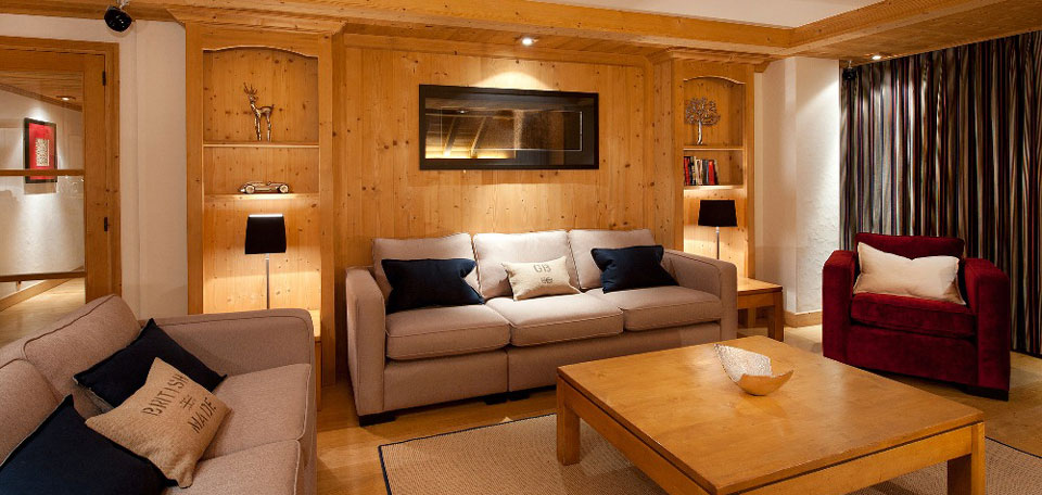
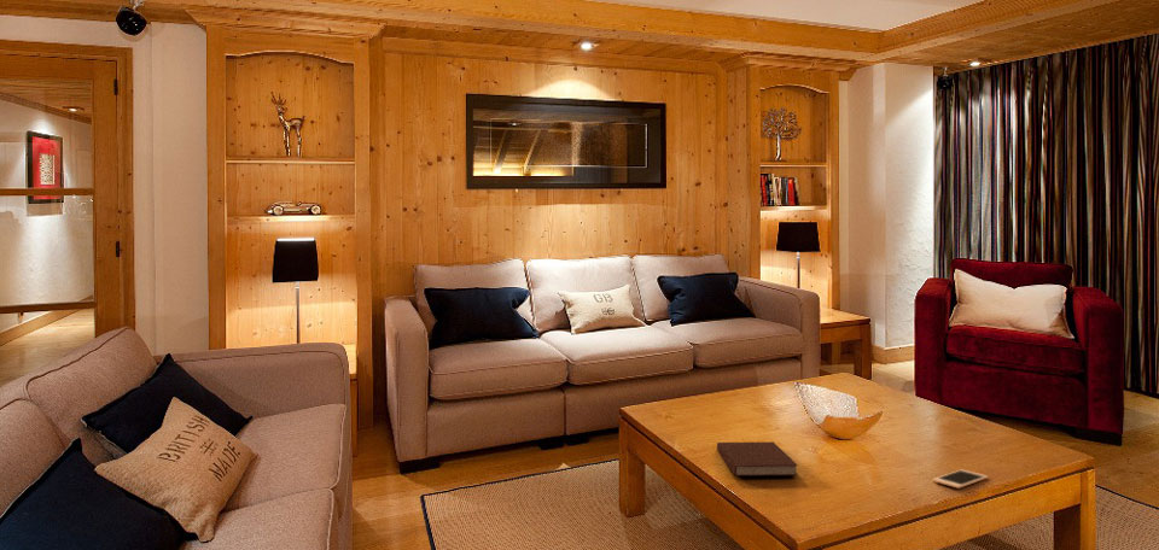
+ cell phone (960, 478)
+ notebook (755, 457)
